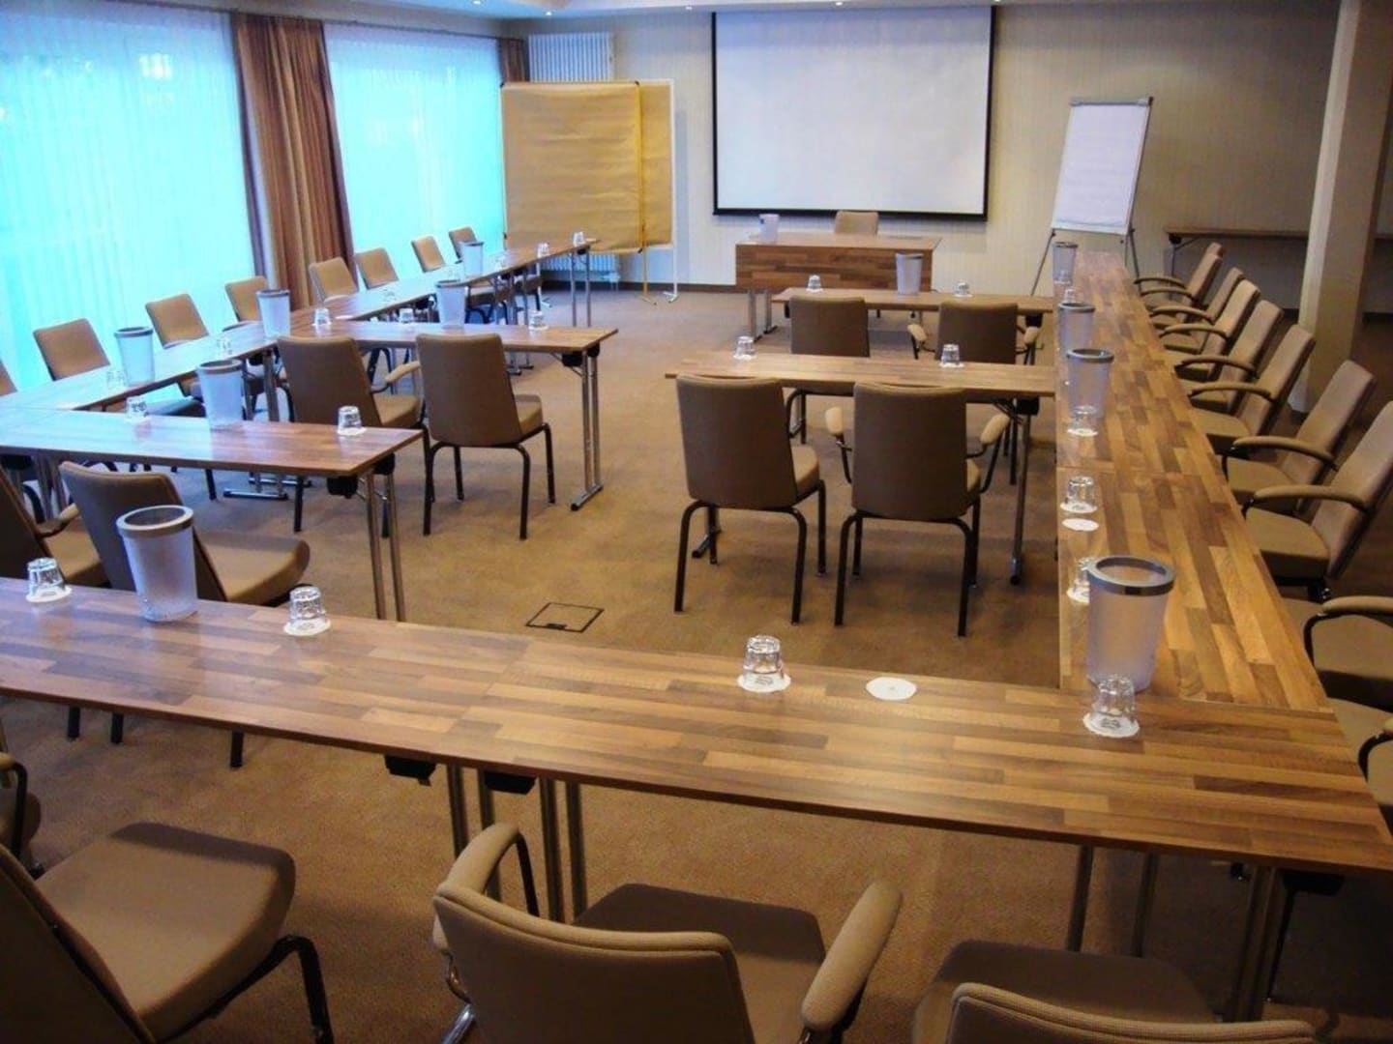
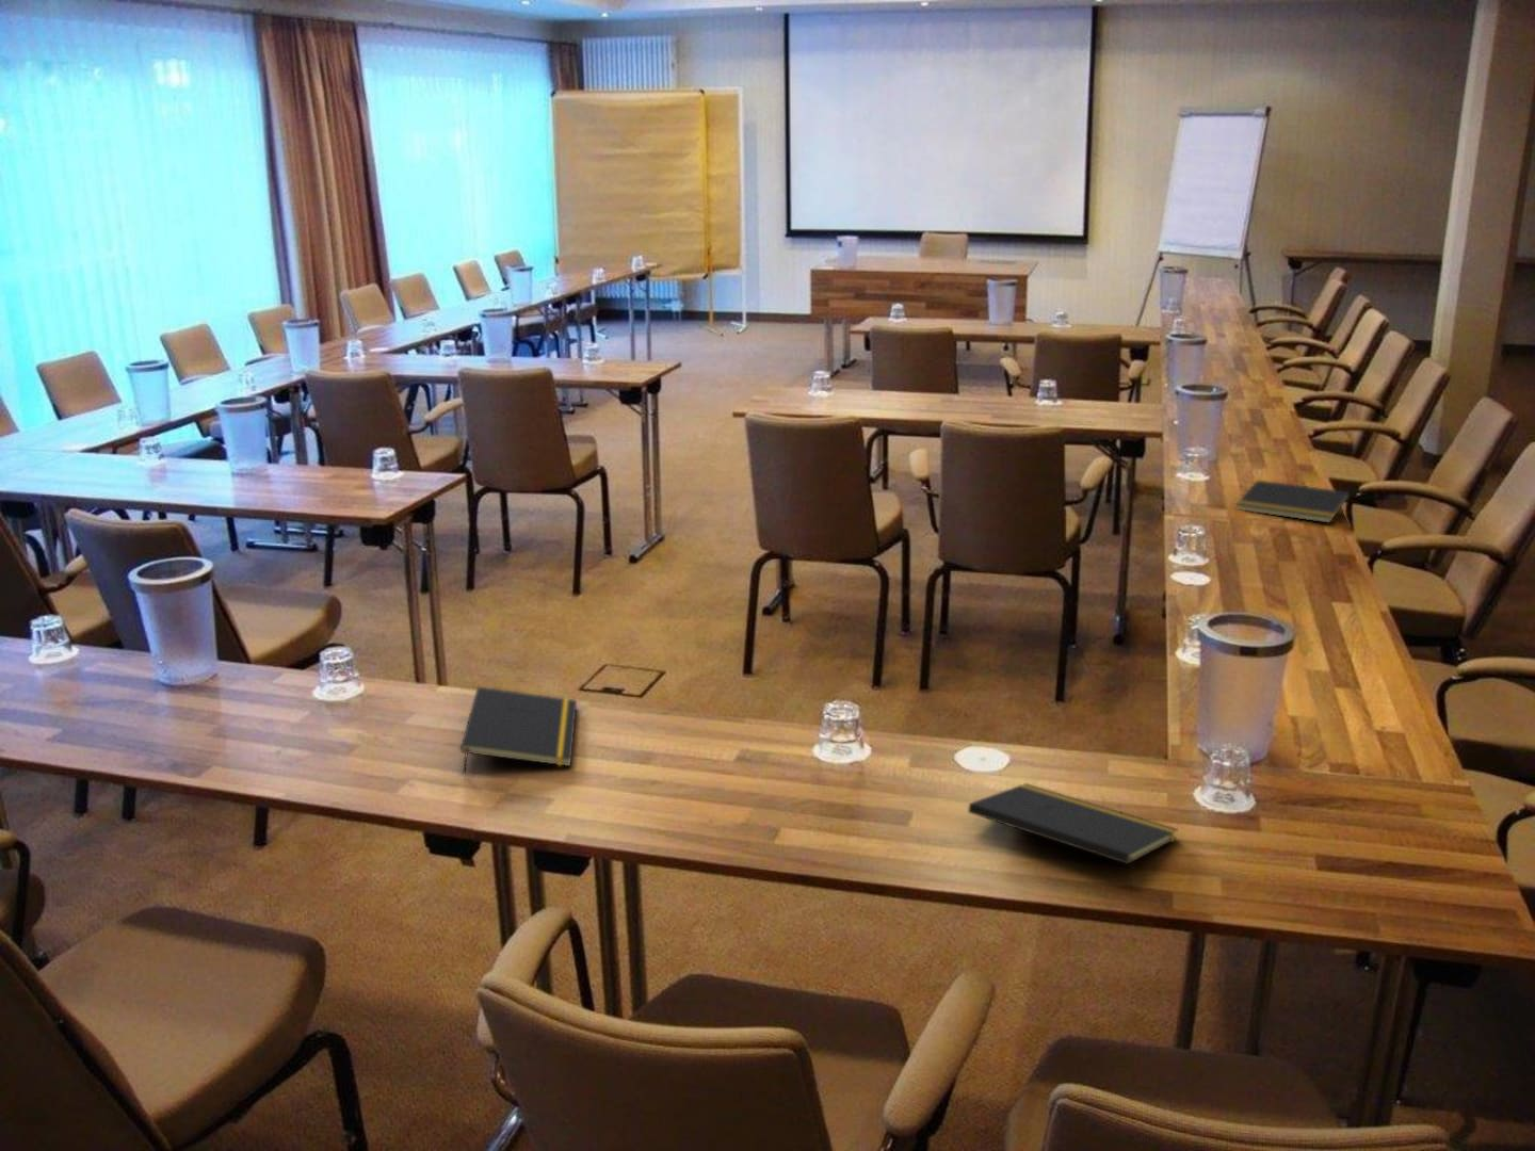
+ notepad (521, 724)
+ notepad (1292, 499)
+ notepad (1072, 821)
